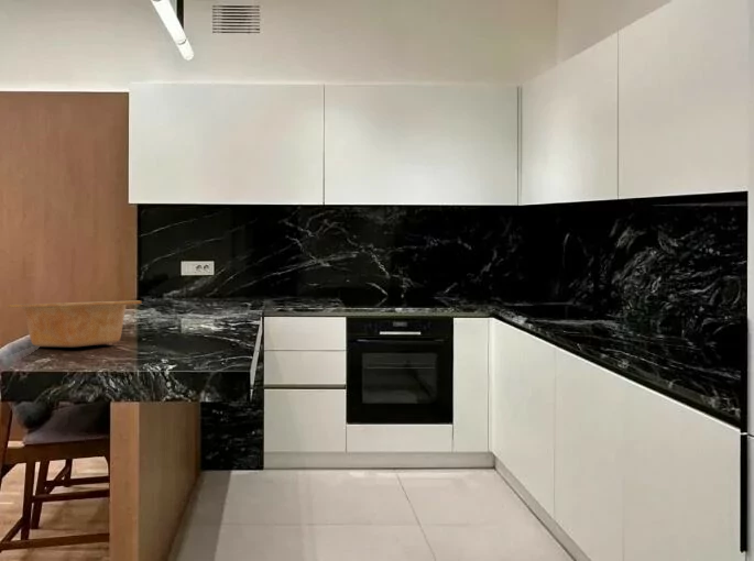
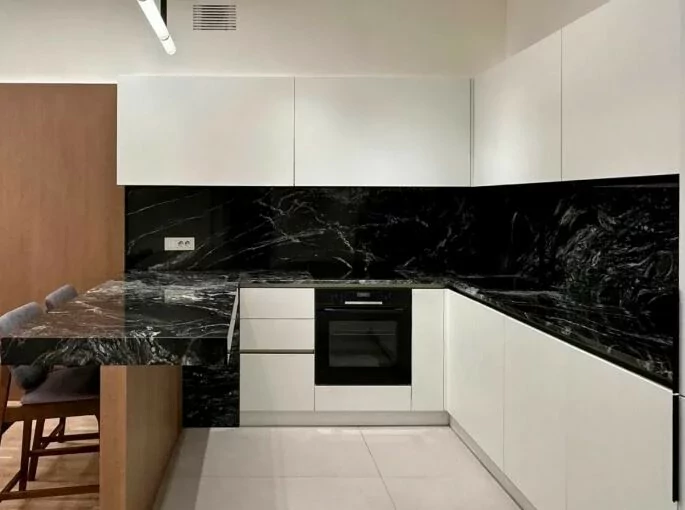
- serving bowl (75, 323)
